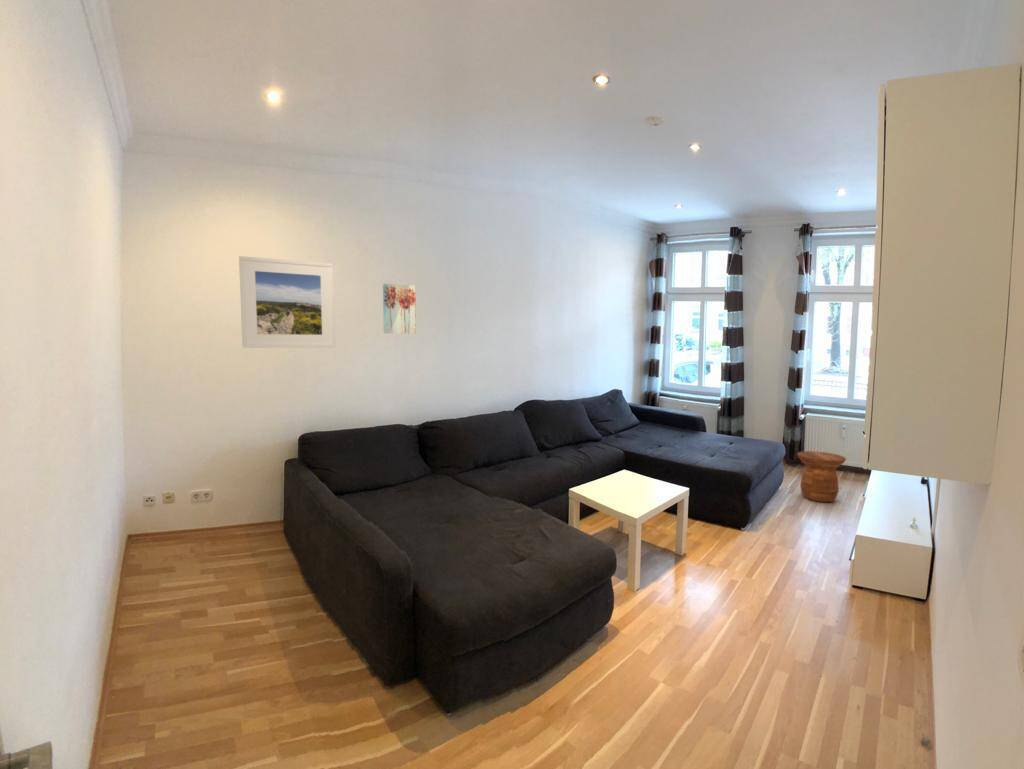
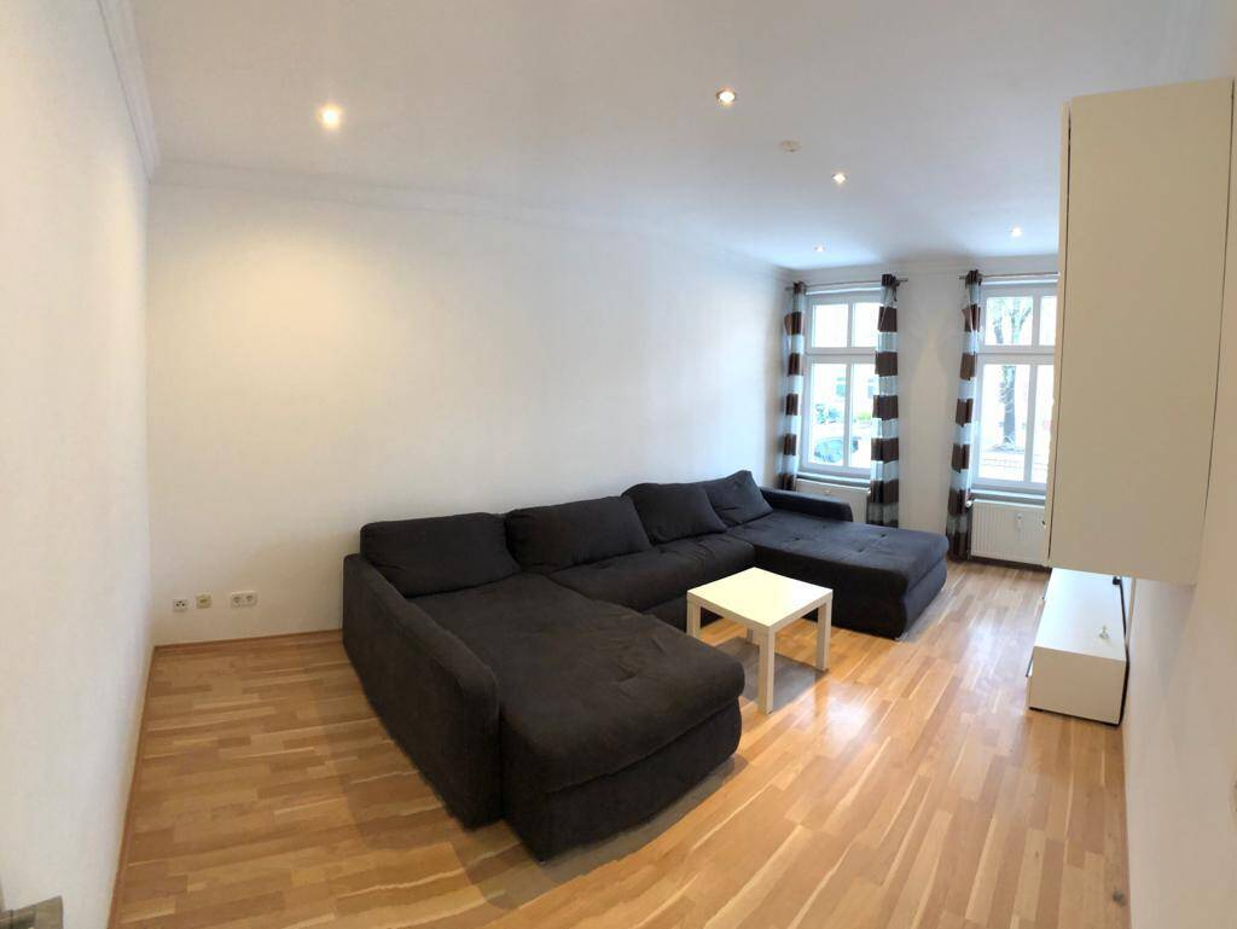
- wall art (399, 309)
- side table (819, 477)
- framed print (289, 304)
